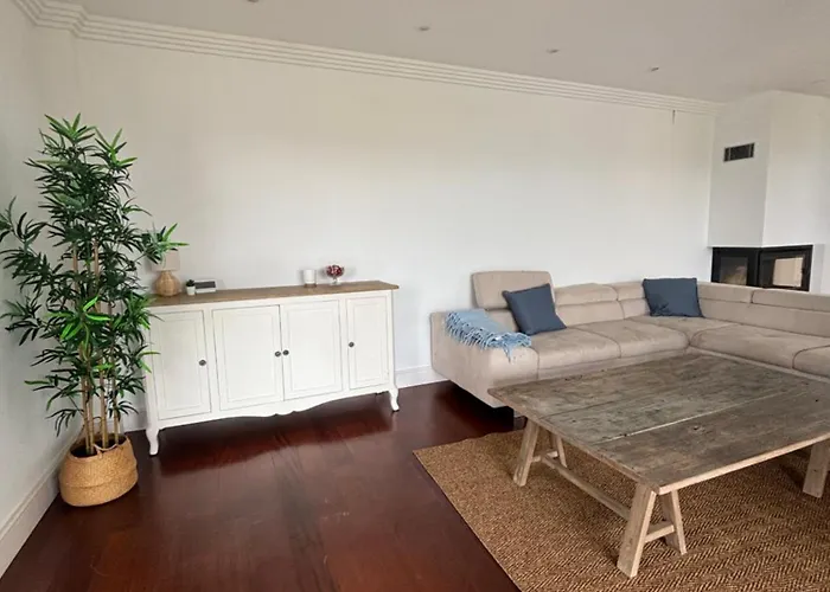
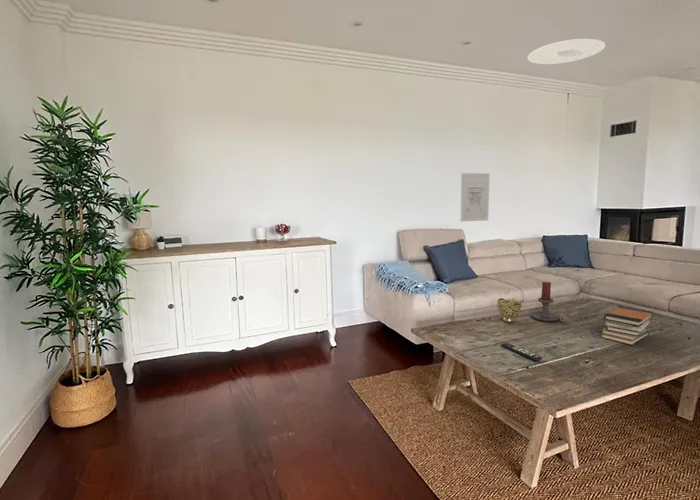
+ book stack (627, 324)
+ ceiling light (565, 48)
+ remote control (520, 351)
+ candle holder (549, 300)
+ wall art (475, 197)
+ decorative bowl (508, 311)
